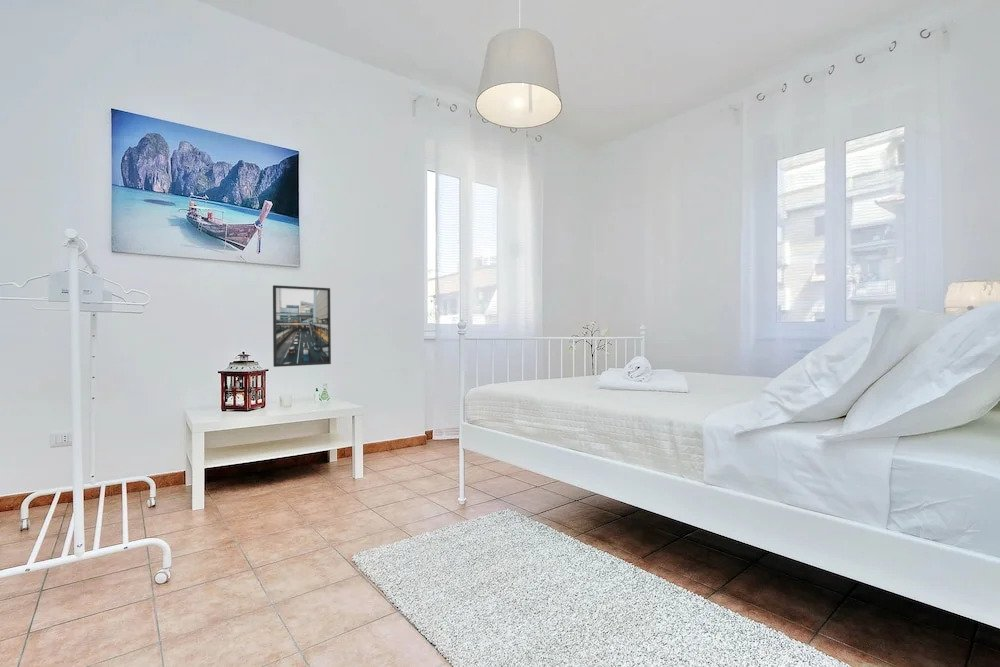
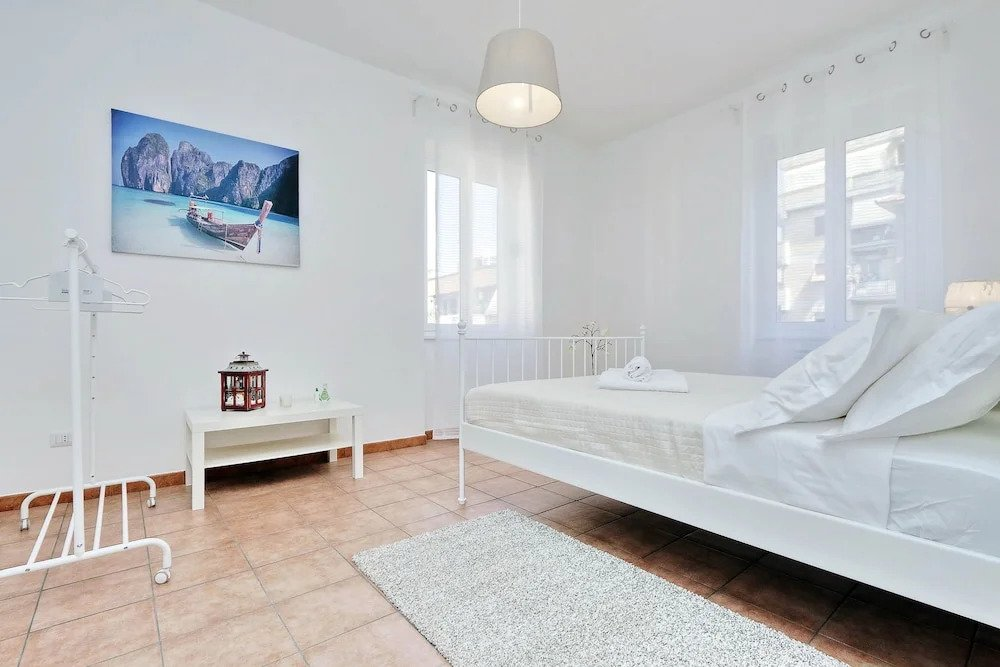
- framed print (302, 326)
